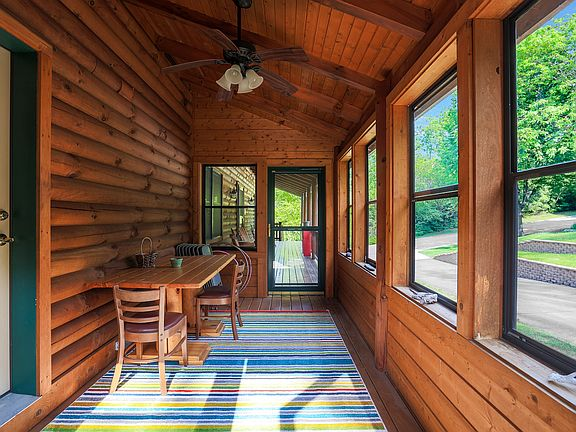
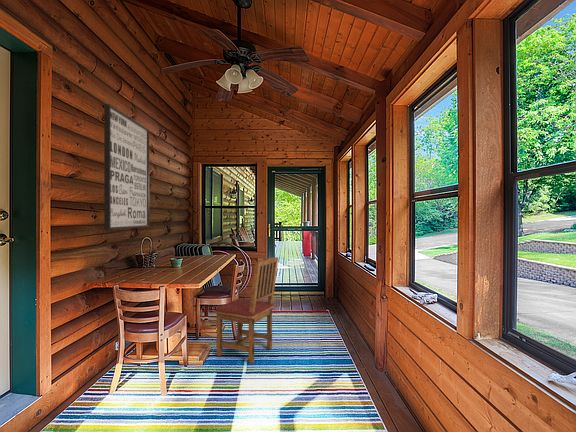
+ dining chair (247, 304)
+ wall art (129, 173)
